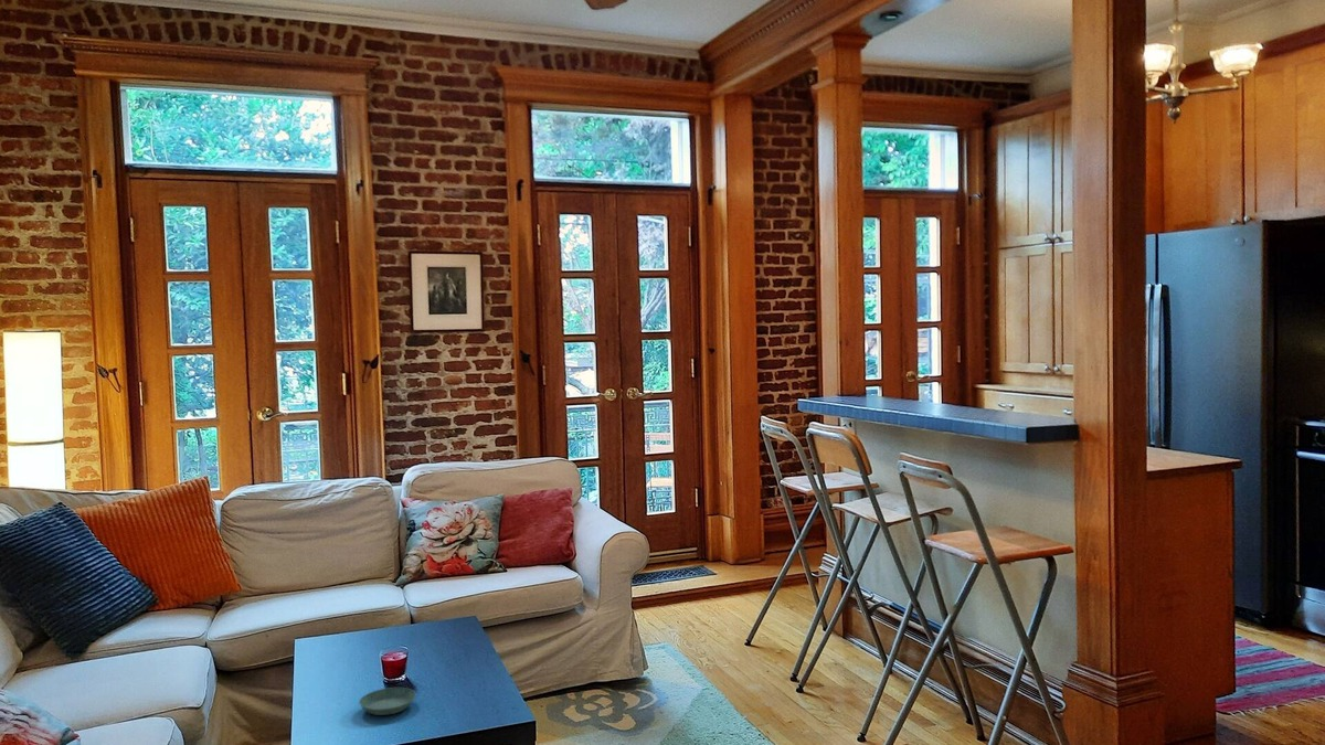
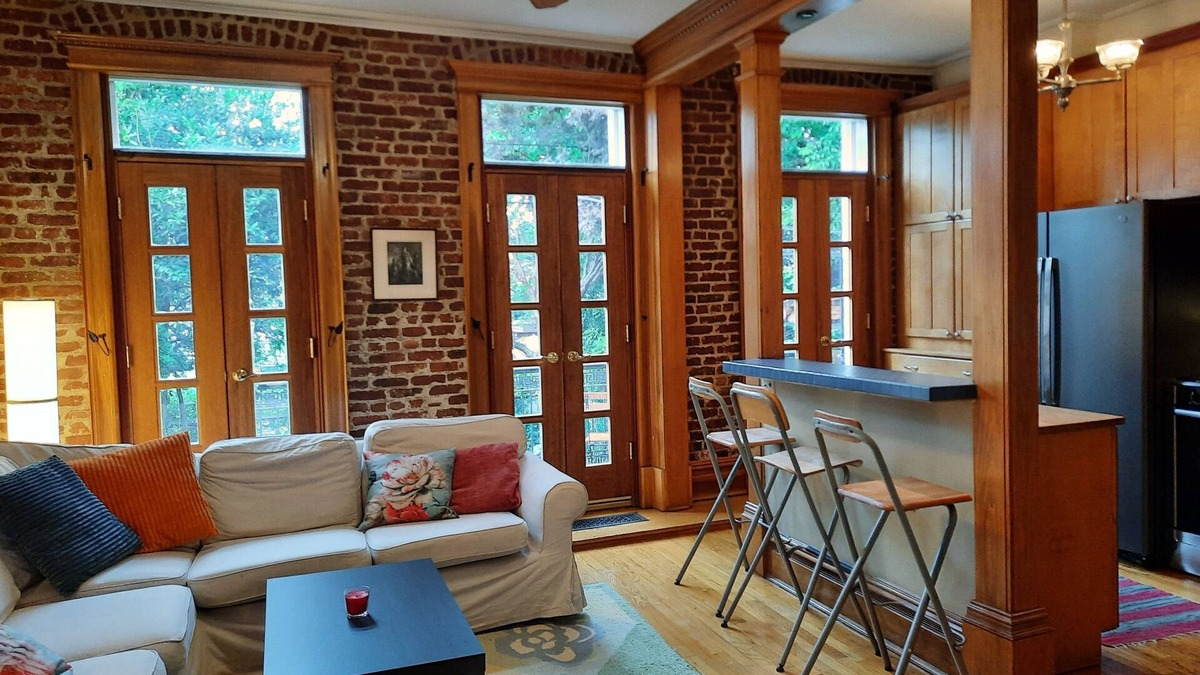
- saucer (388, 702)
